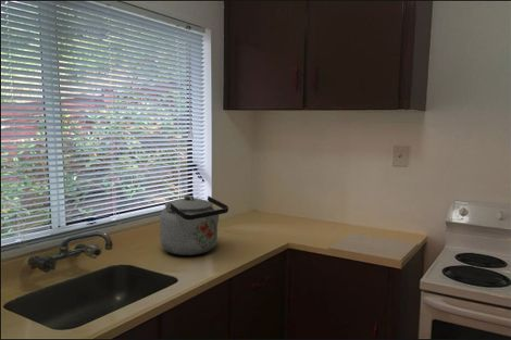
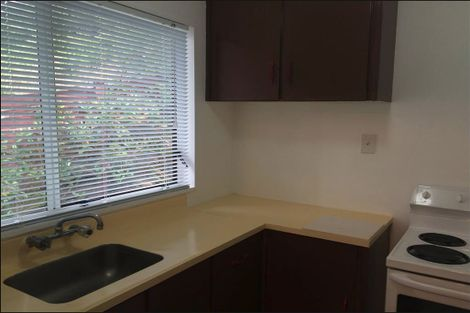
- kettle (195, 222)
